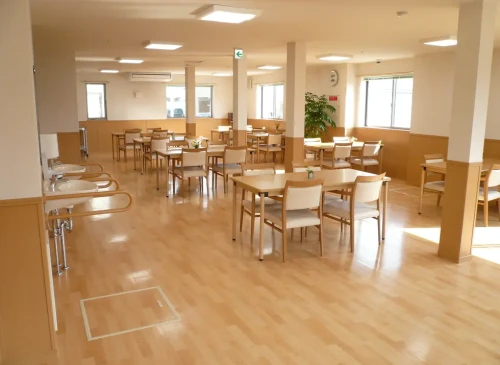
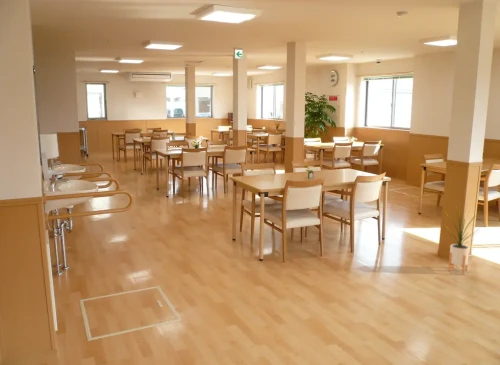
+ house plant (460, 238)
